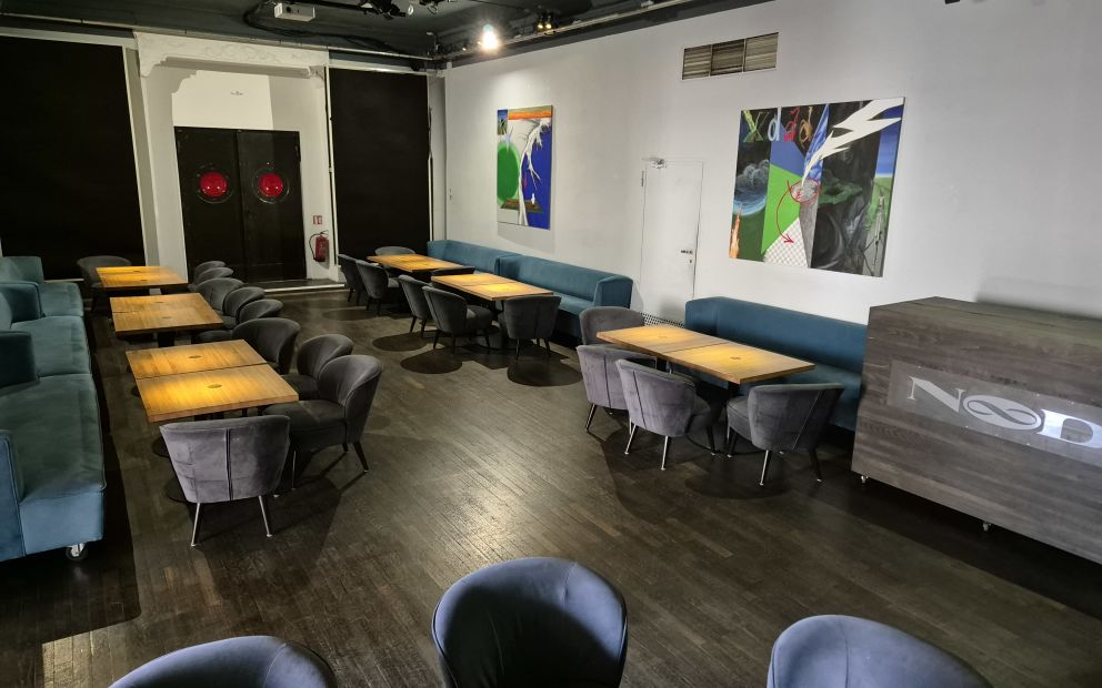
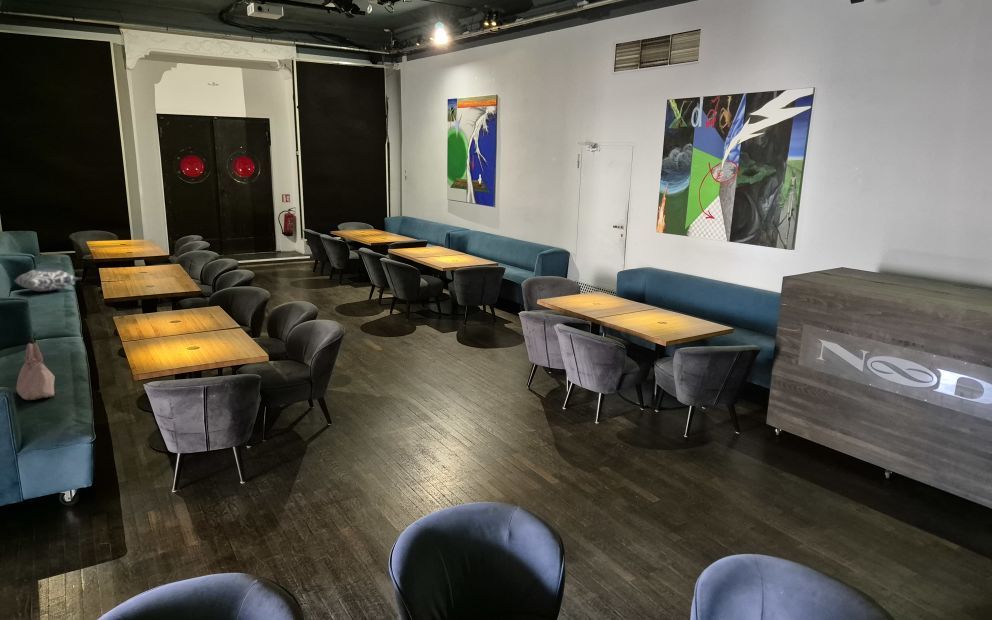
+ handbag (34, 369)
+ cushion (46, 280)
